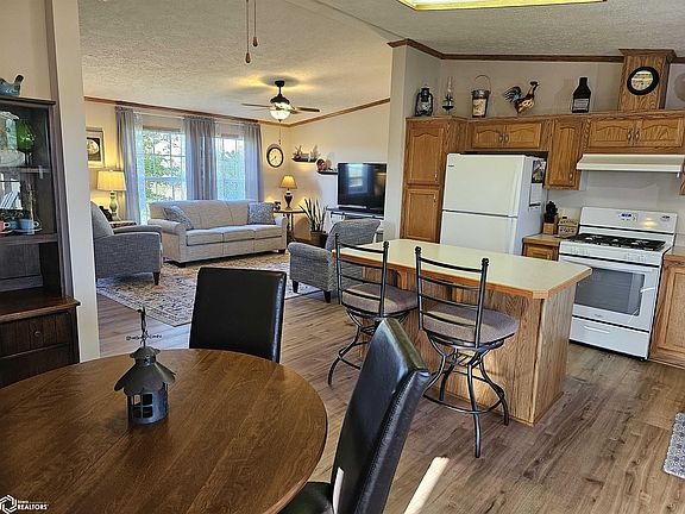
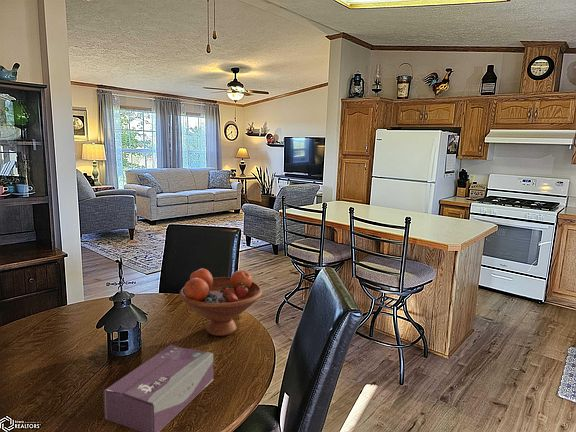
+ tissue box (163, 383)
+ fruit bowl (221, 302)
